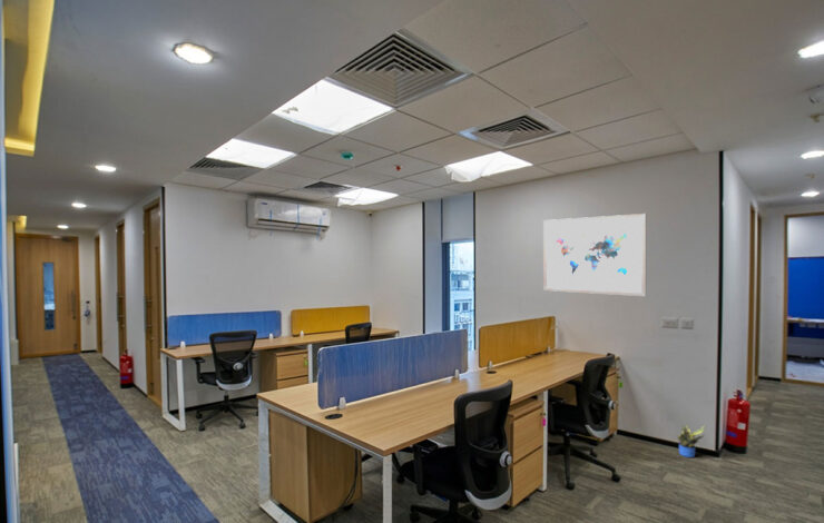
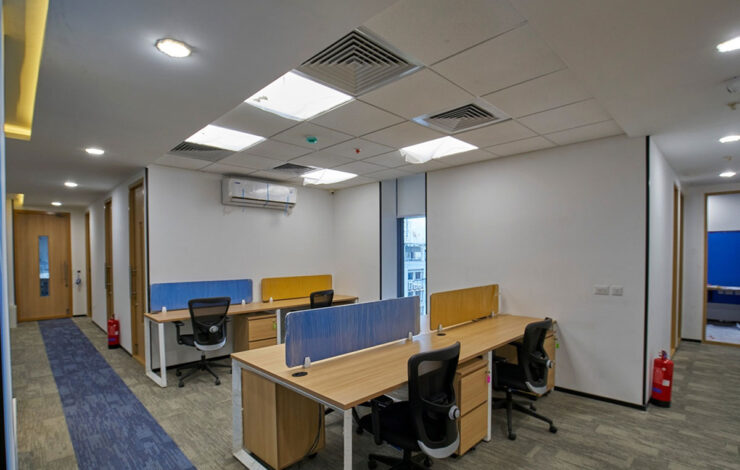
- wall art (590, 255)
- potted plant (691, 437)
